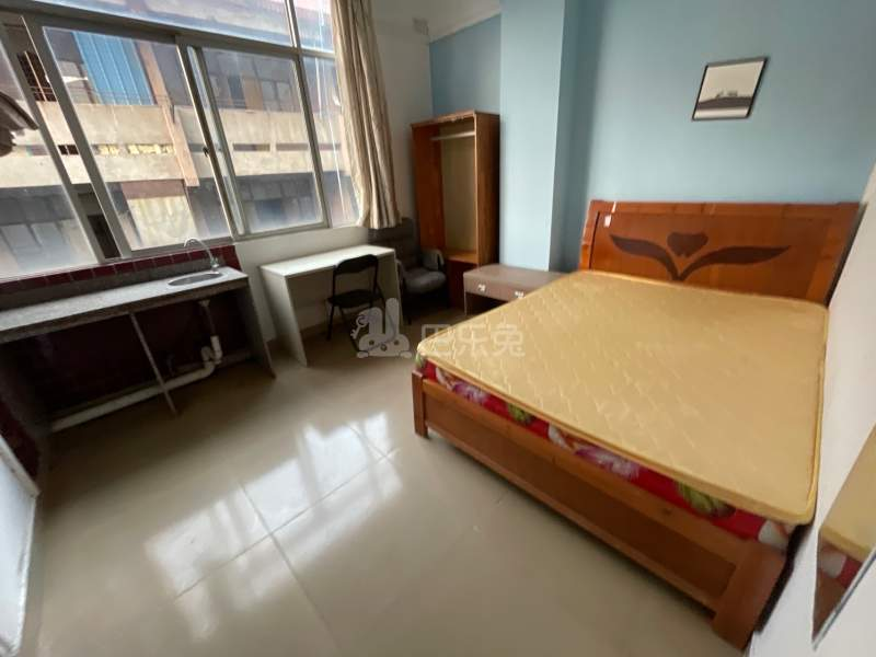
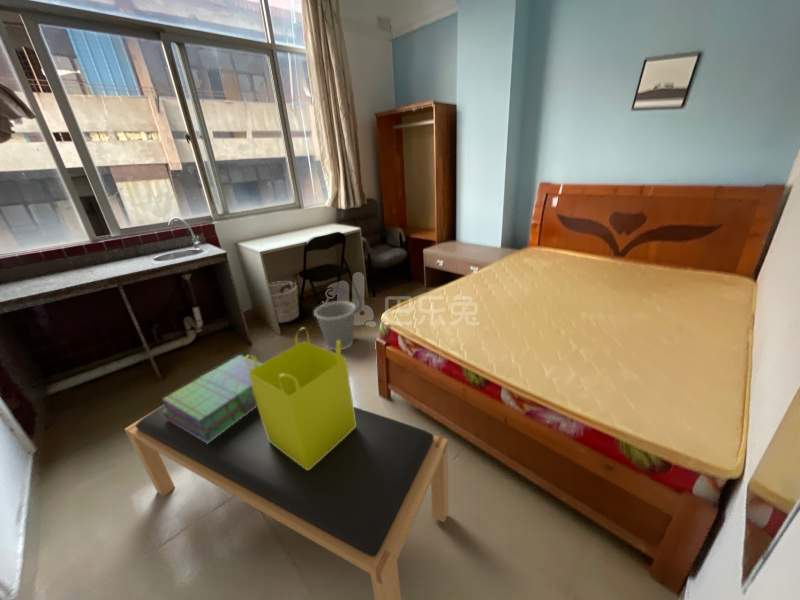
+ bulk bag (304, 393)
+ stack of books (225, 391)
+ bench (284, 465)
+ bucket (281, 301)
+ wastebasket (337, 326)
